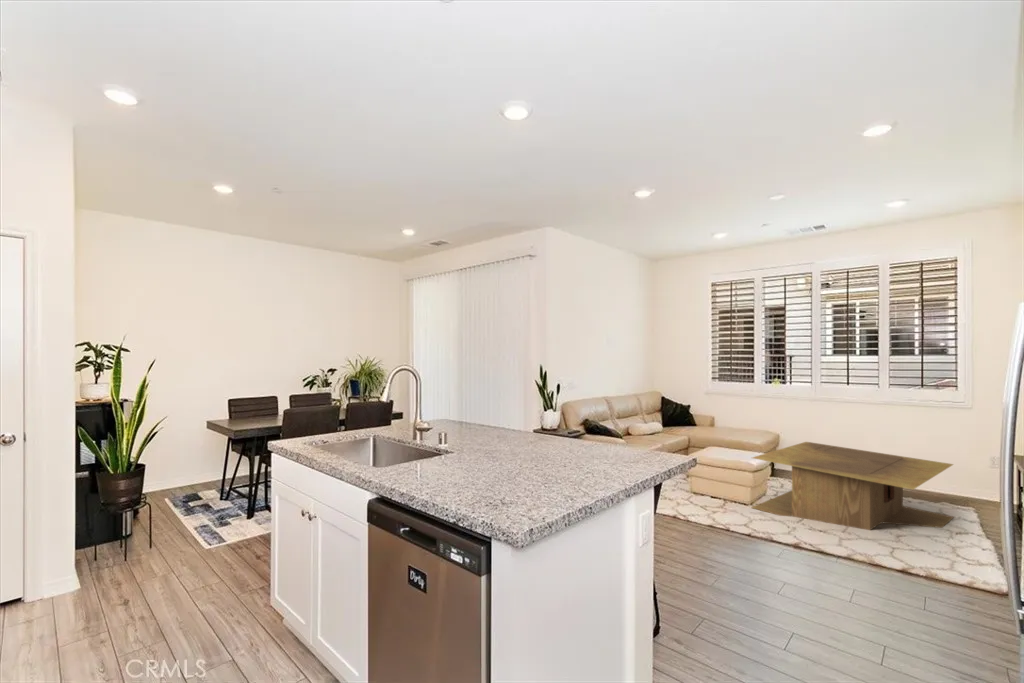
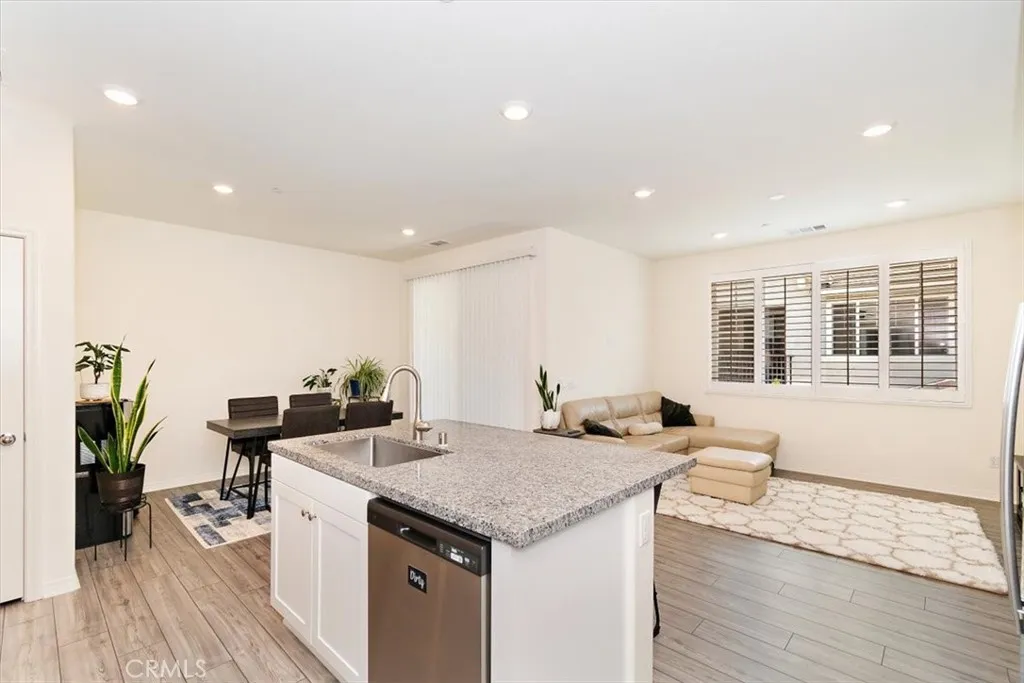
- coffee table (849, 486)
